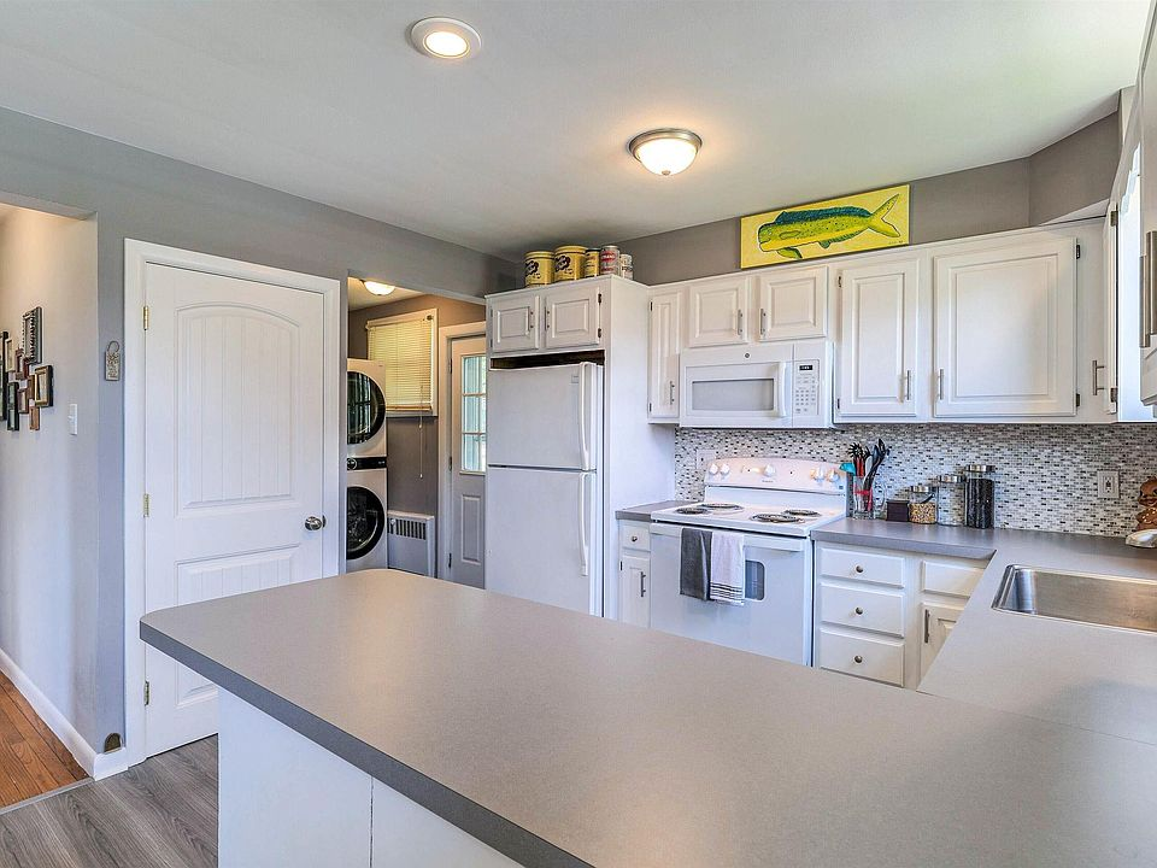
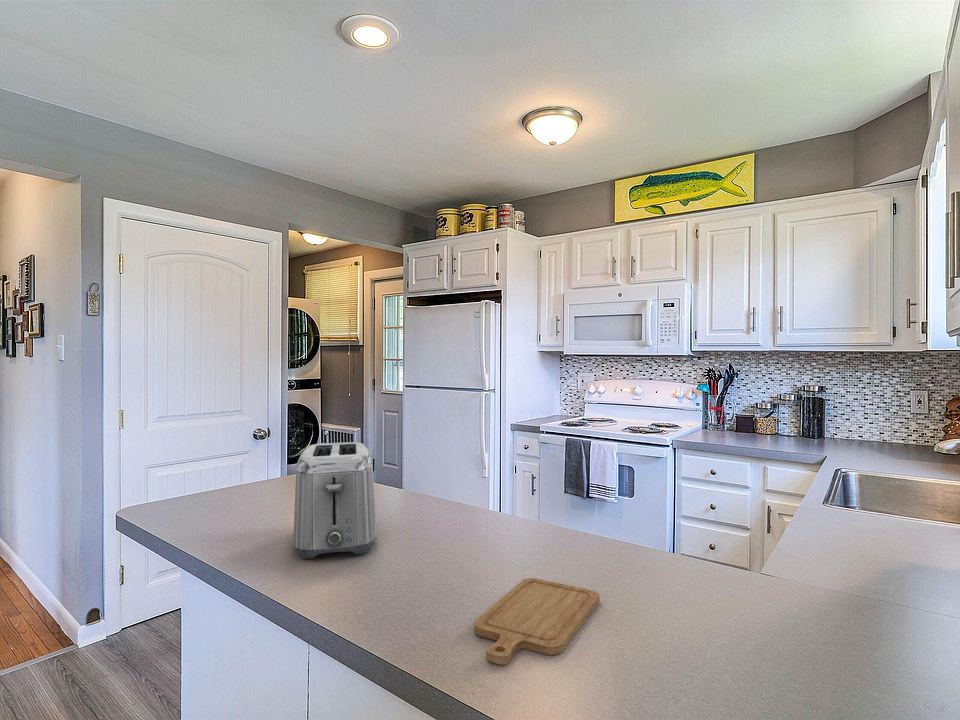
+ toaster (336, 493)
+ chopping board (533, 618)
